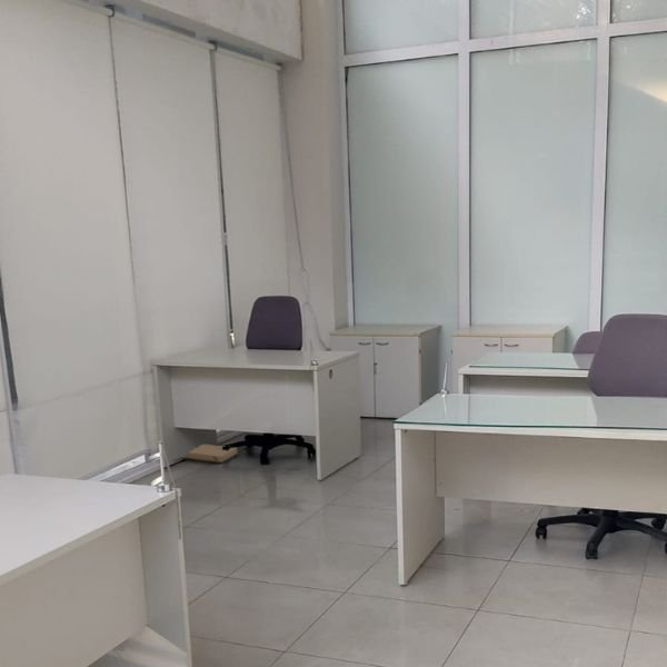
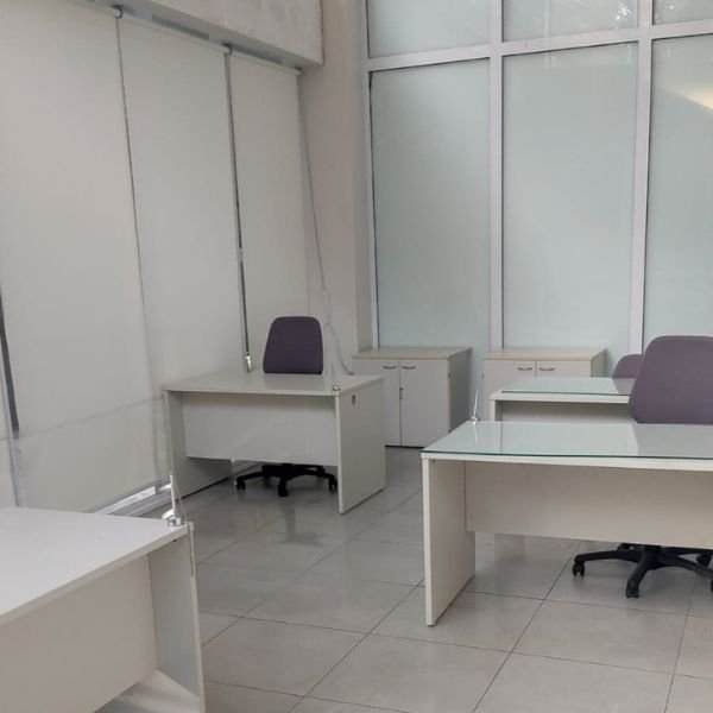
- cardboard box (209, 454)
